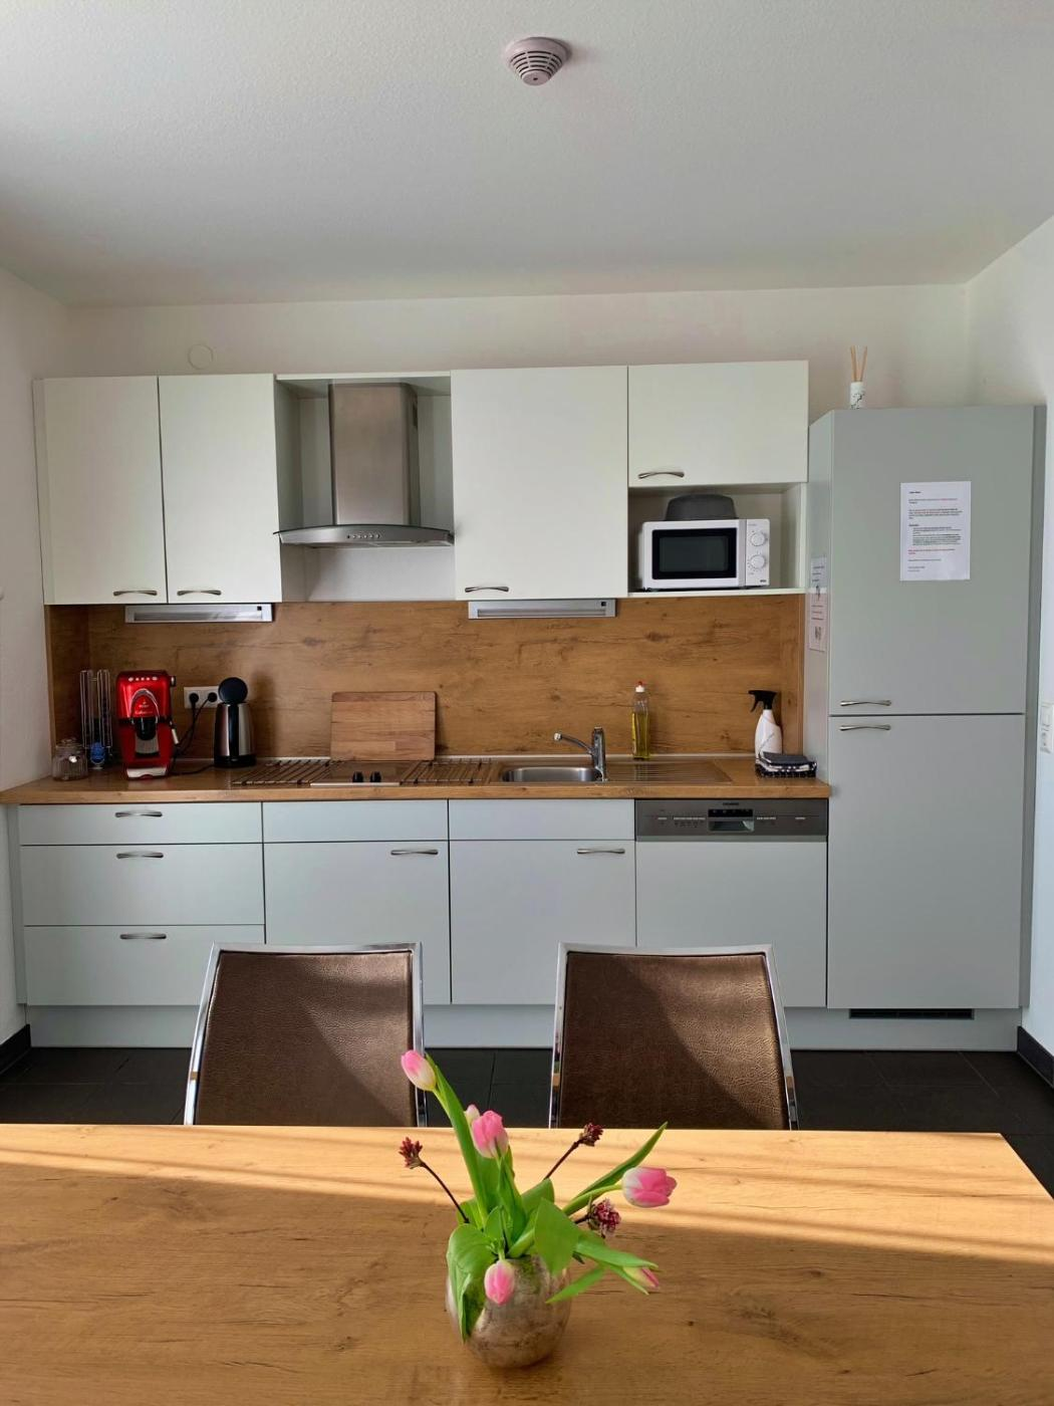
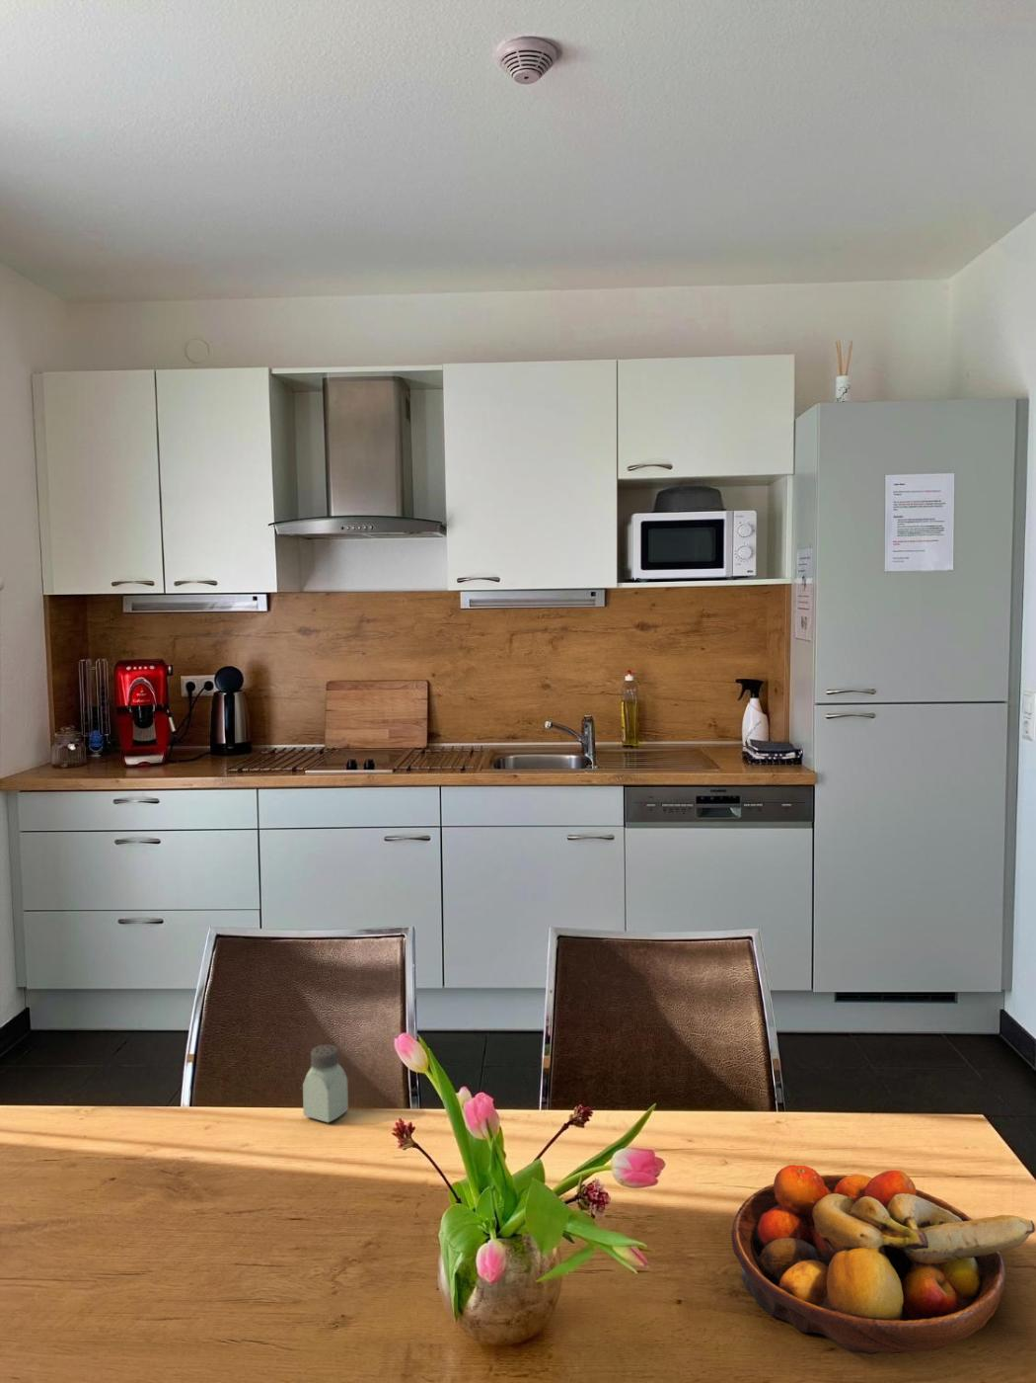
+ saltshaker (324, 1081)
+ fruit bowl (866, 1229)
